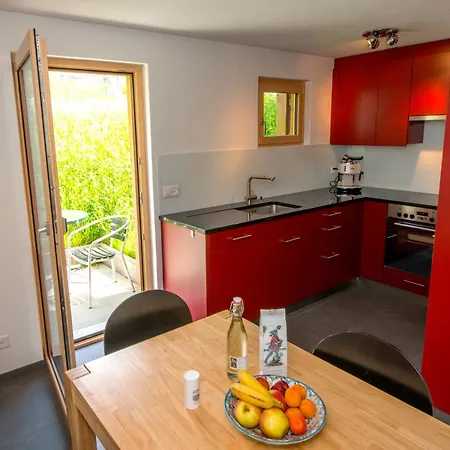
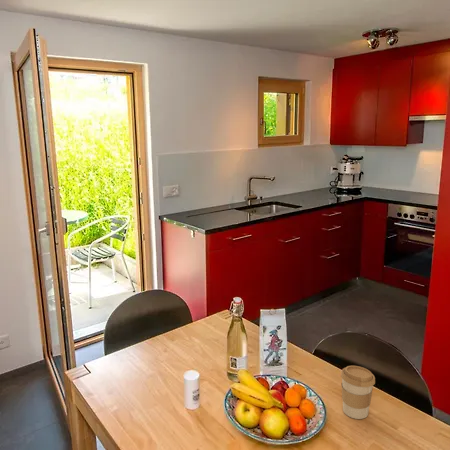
+ coffee cup (356, 390)
